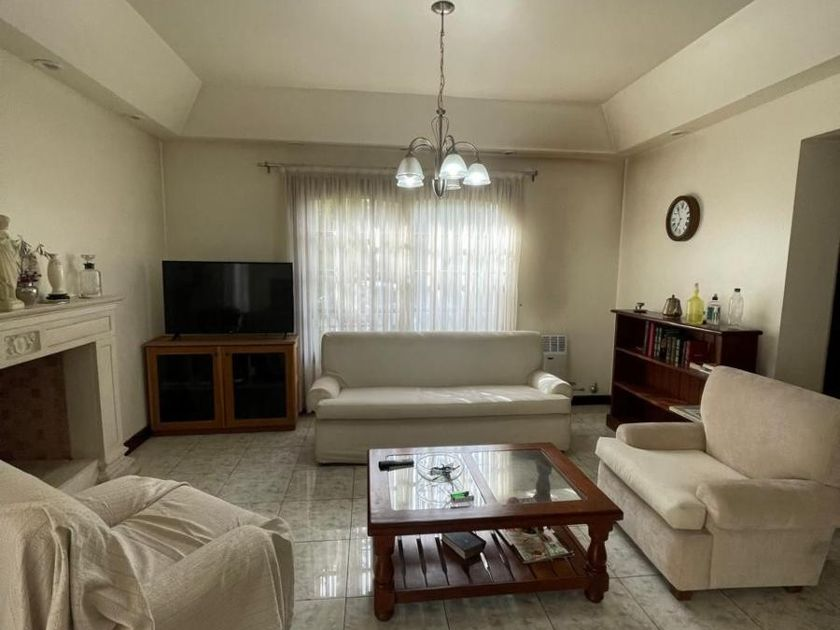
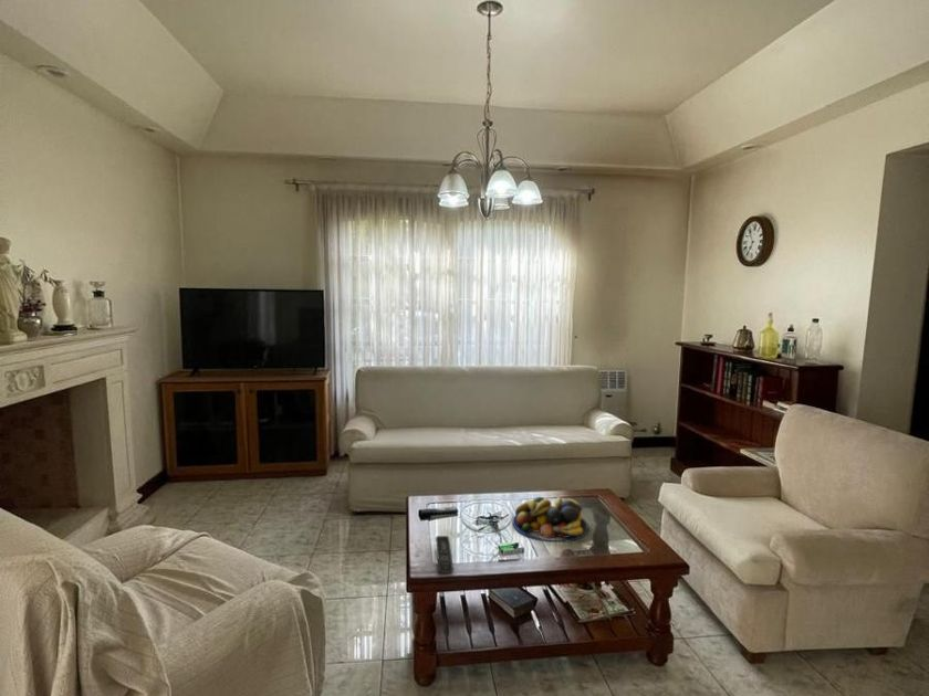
+ fruit bowl (549, 512)
+ remote control (443, 553)
